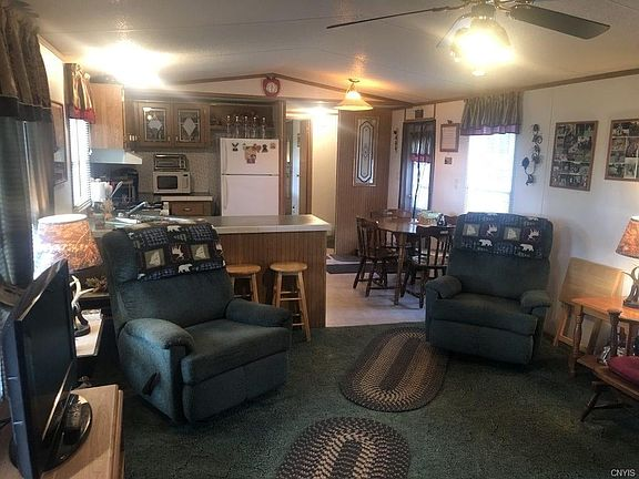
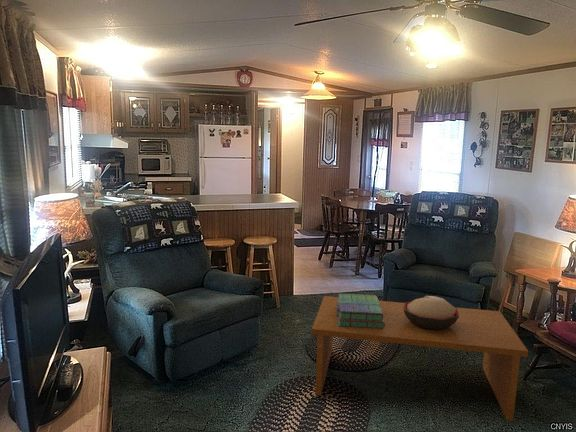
+ stack of books (359, 309)
+ decorative bowl (430, 310)
+ coffee table (409, 344)
